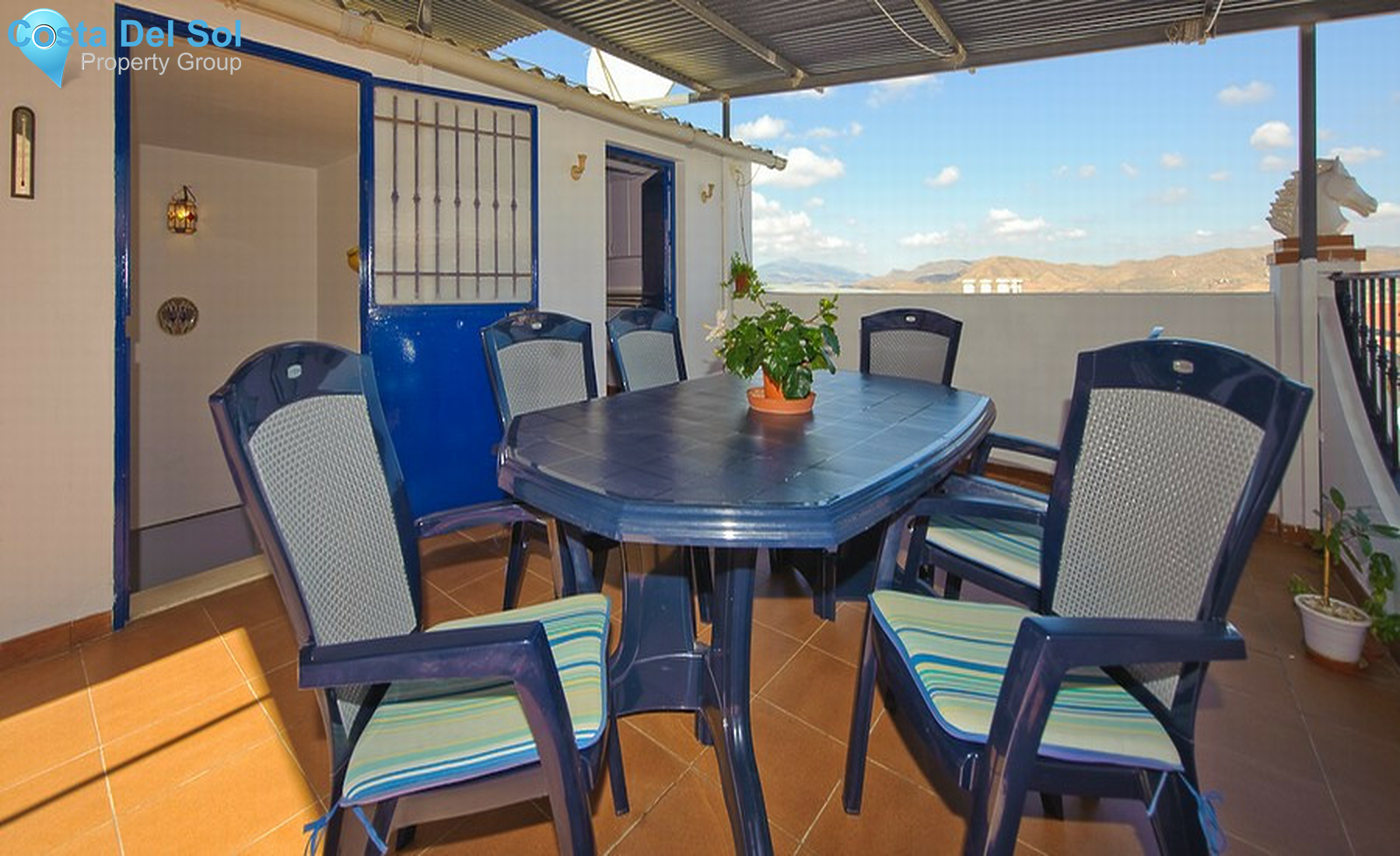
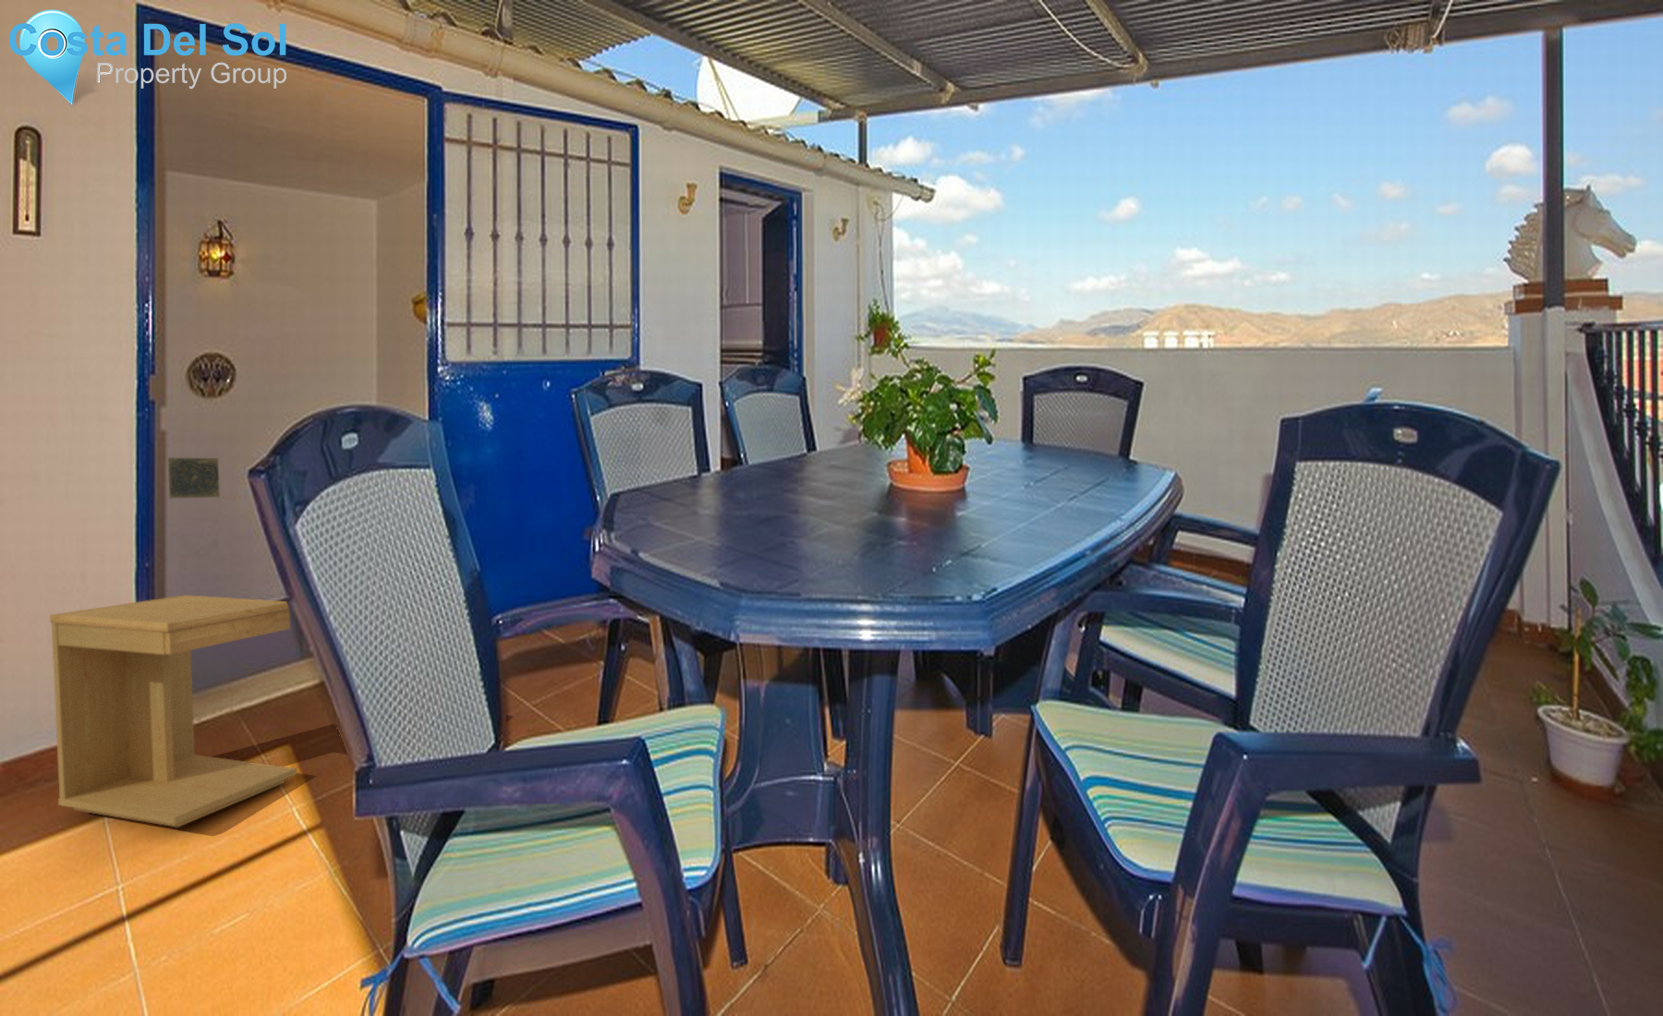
+ side table (181, 704)
+ decorative tile (194, 477)
